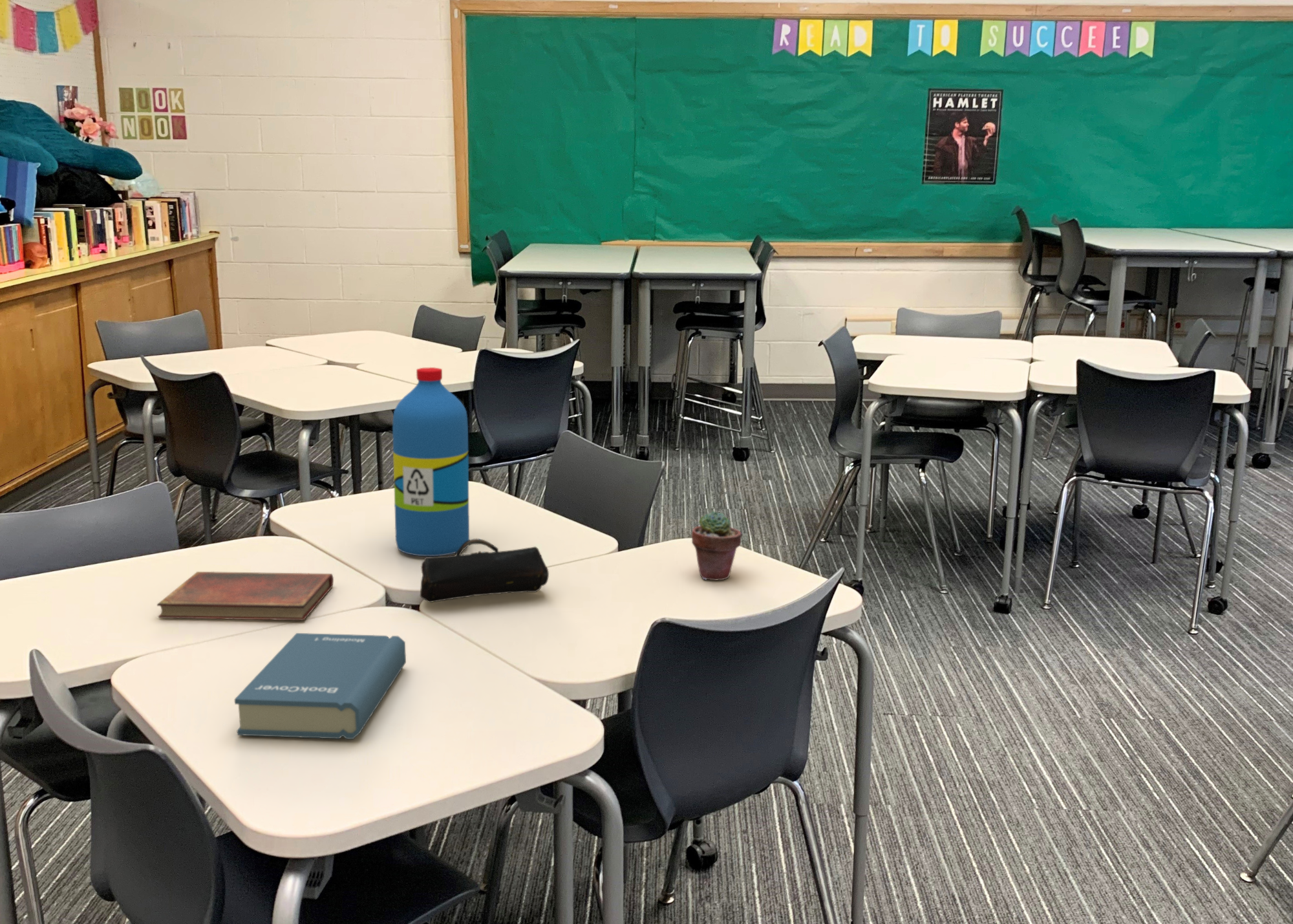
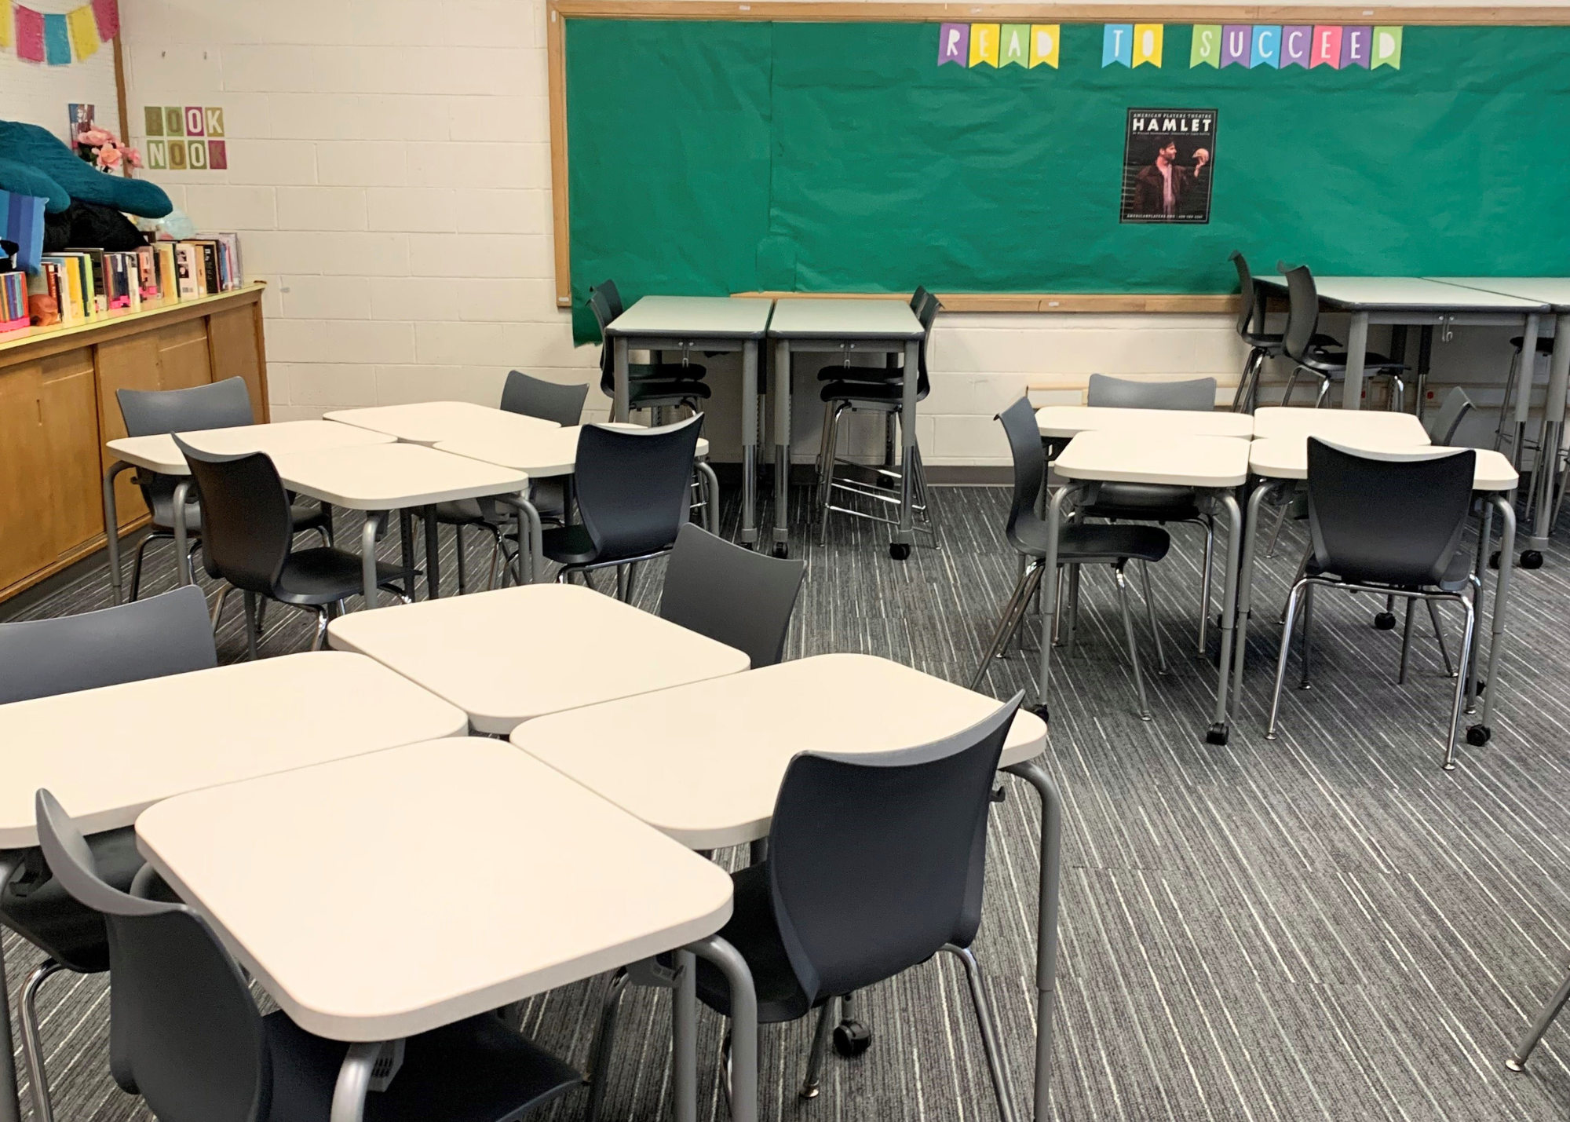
- pencil case (484, 572)
- potted succulent (716, 544)
- book (326, 682)
- water bottle (431, 460)
- diary (249, 594)
